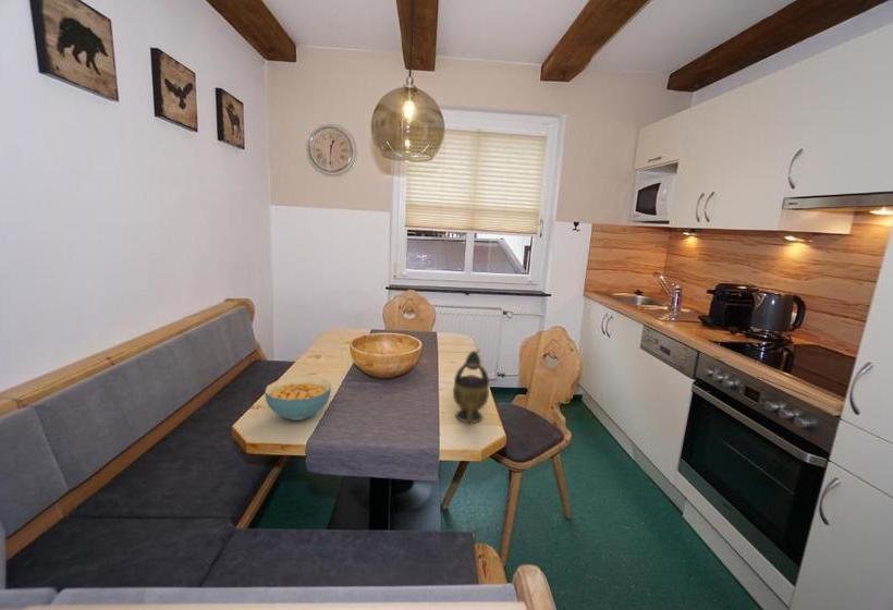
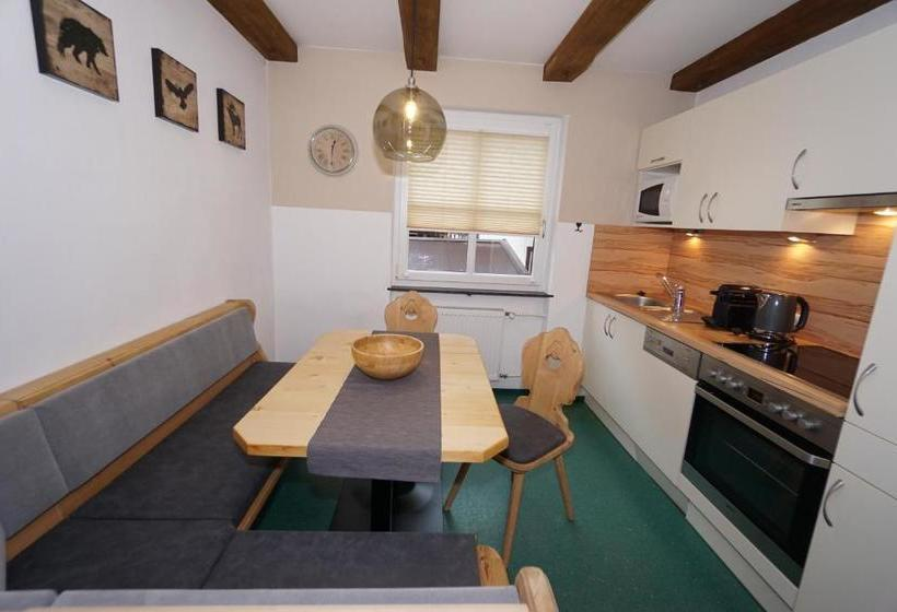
- teapot (470, 388)
- cereal bowl (298, 402)
